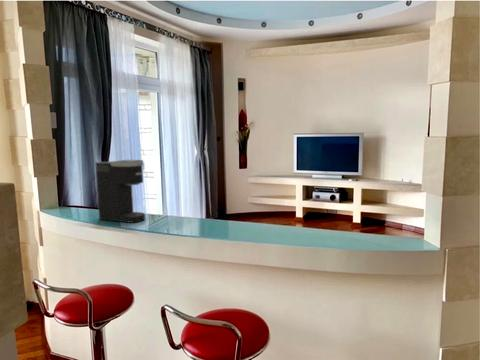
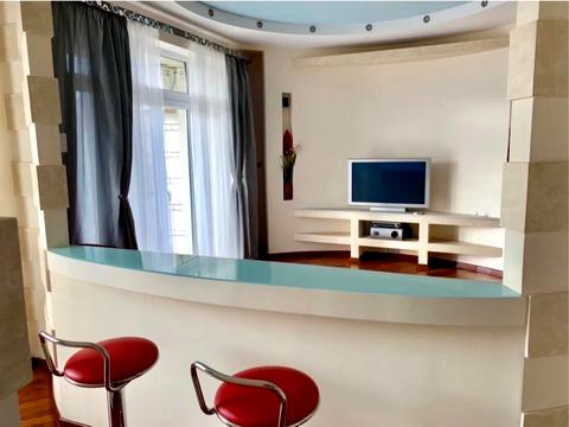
- coffee maker (120, 189)
